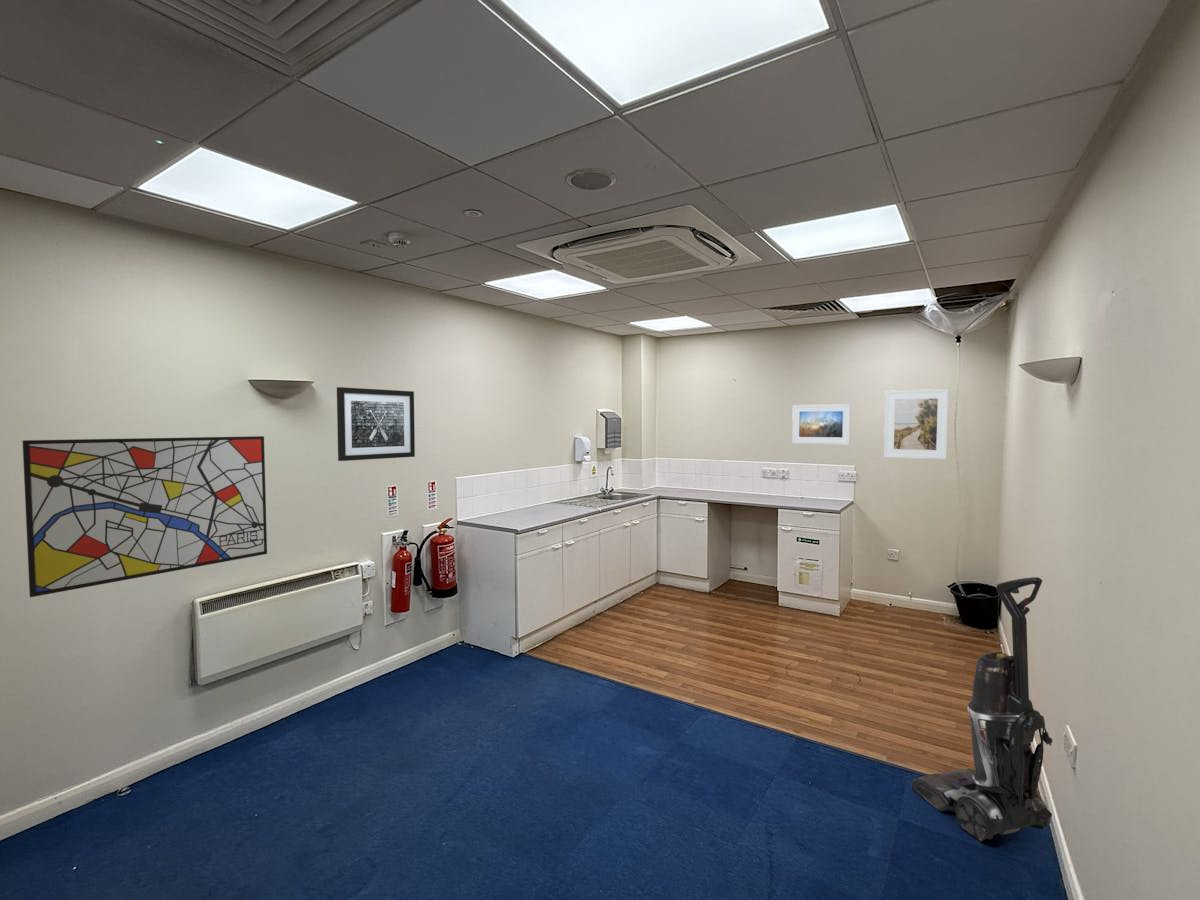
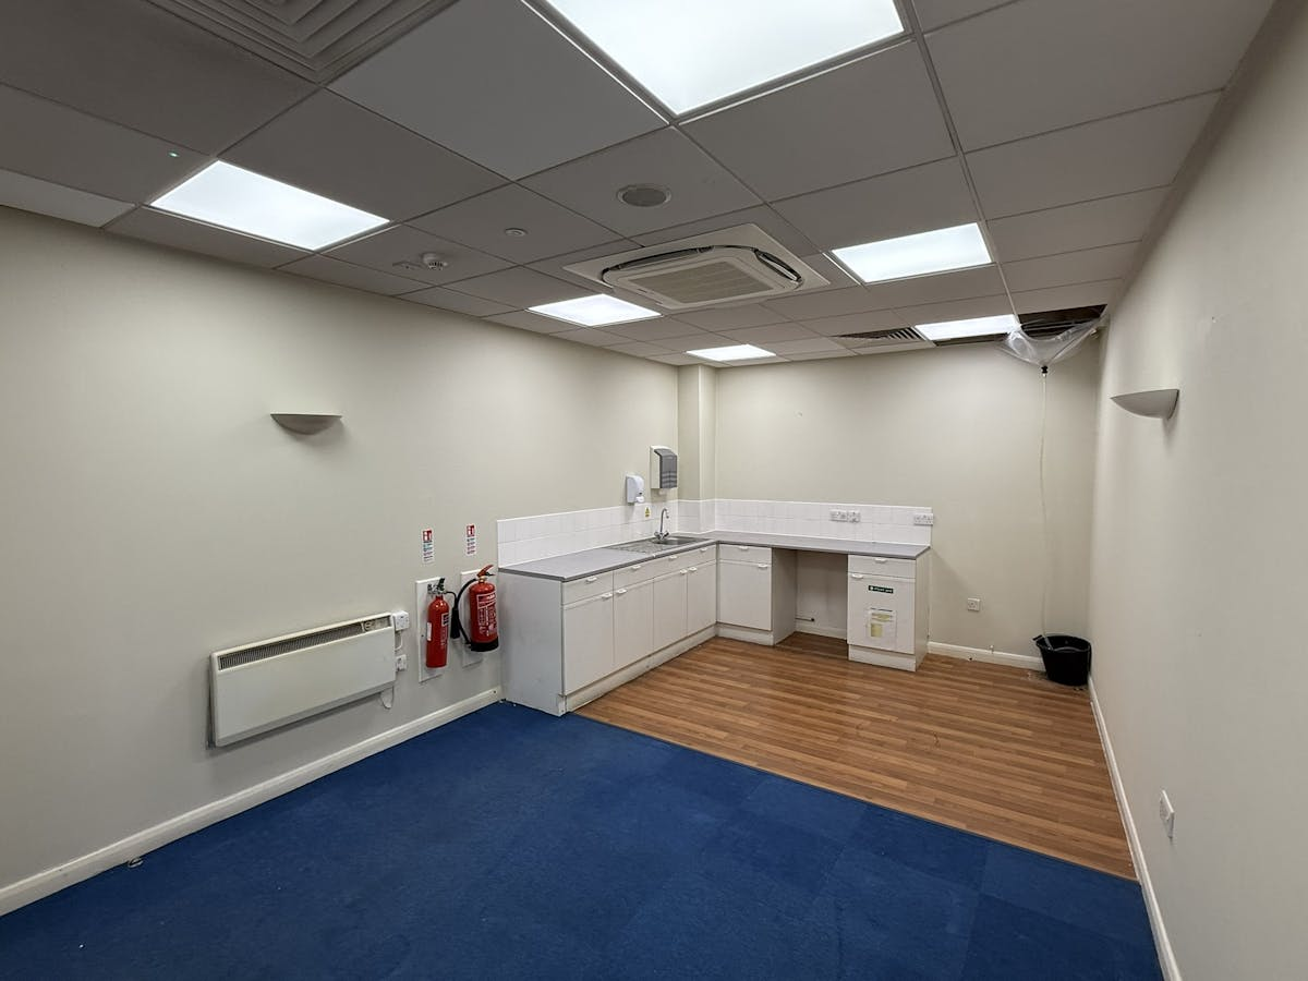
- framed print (820, 424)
- vacuum cleaner (980, 688)
- wall art (162, 505)
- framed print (915, 424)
- wall art (378, 424)
